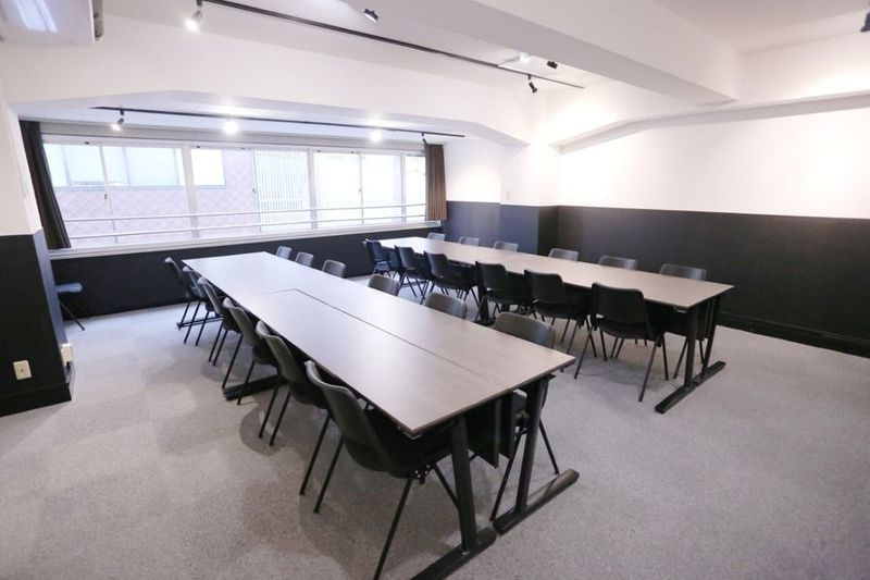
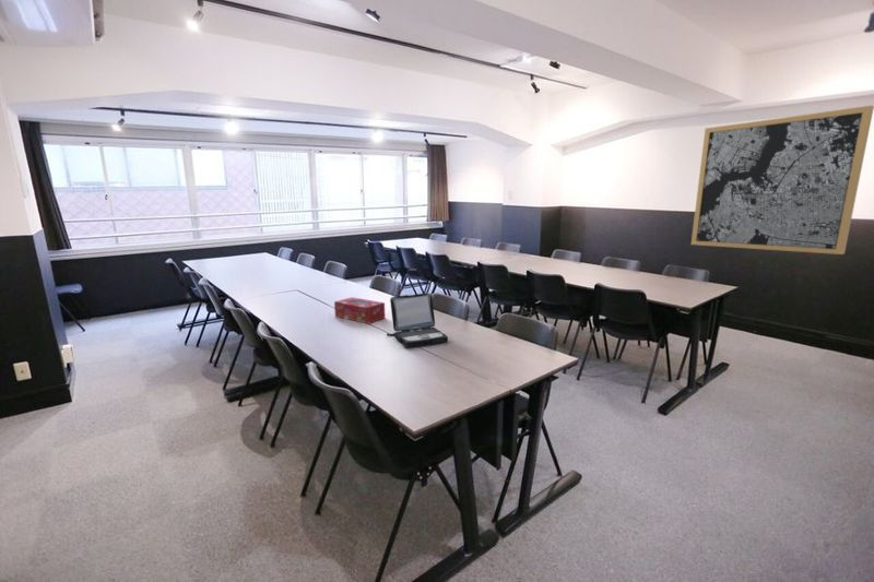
+ tissue box (359, 309)
+ laptop (417, 318)
+ wall art (768, 186)
